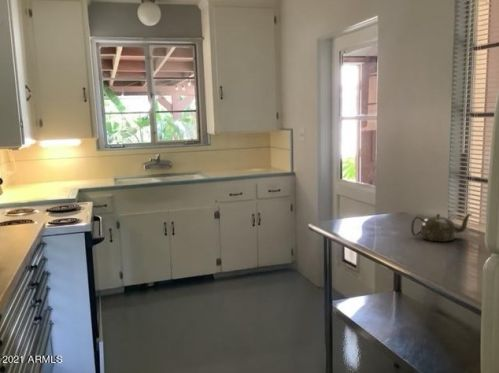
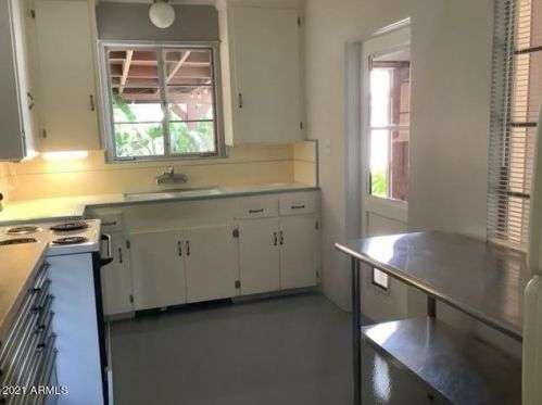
- teapot (440, 225)
